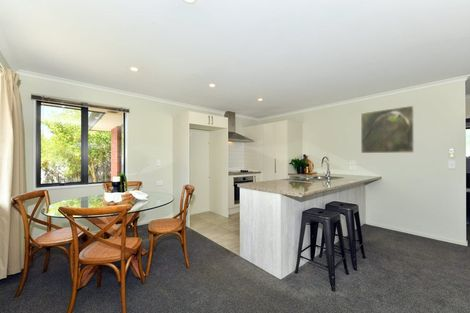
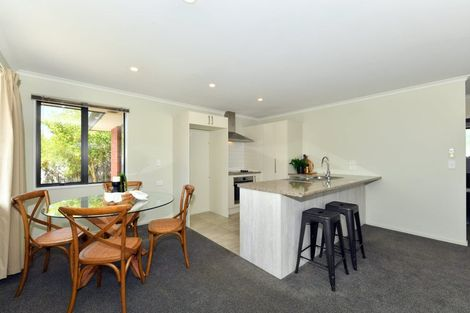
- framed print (385, 131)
